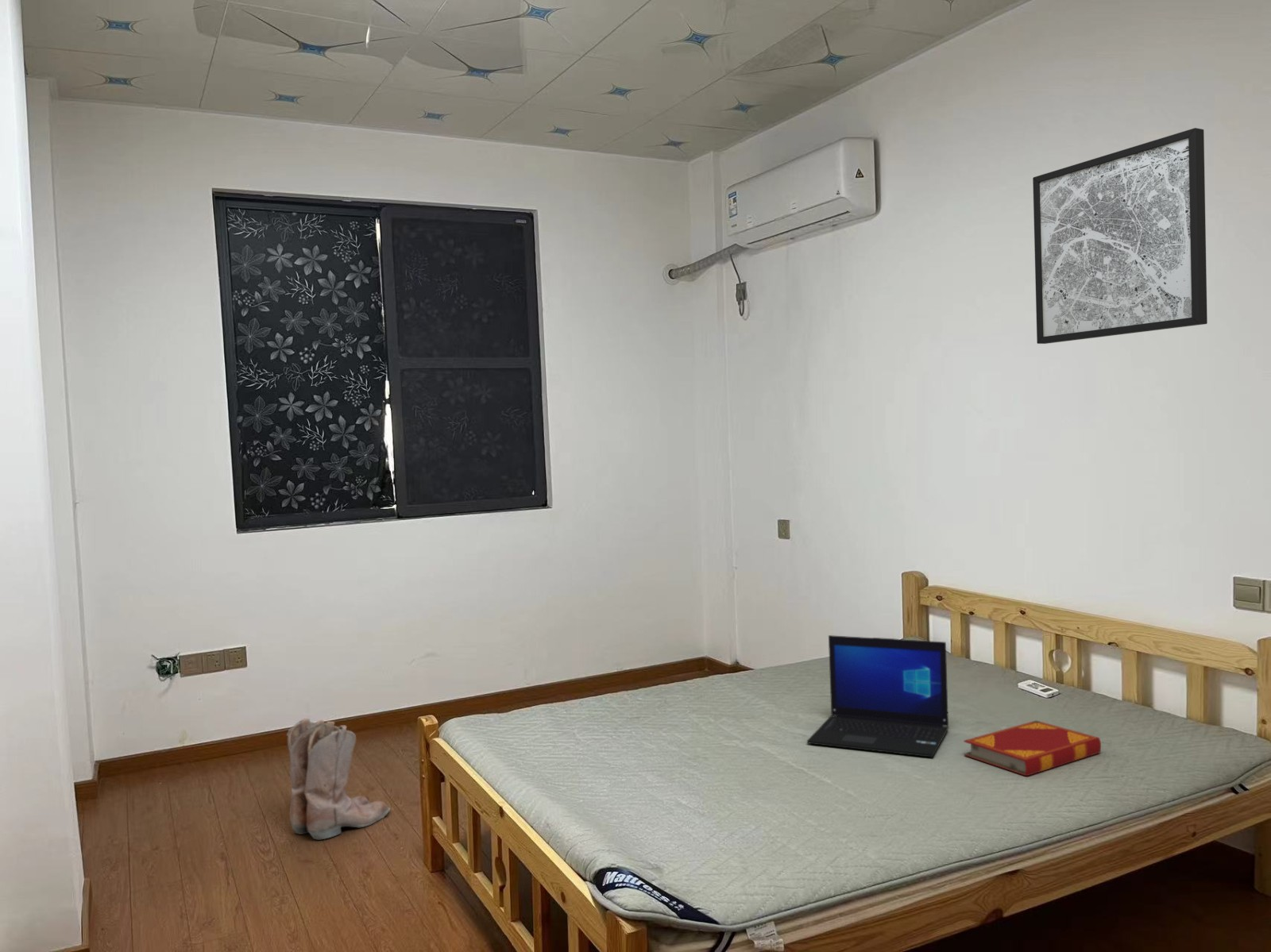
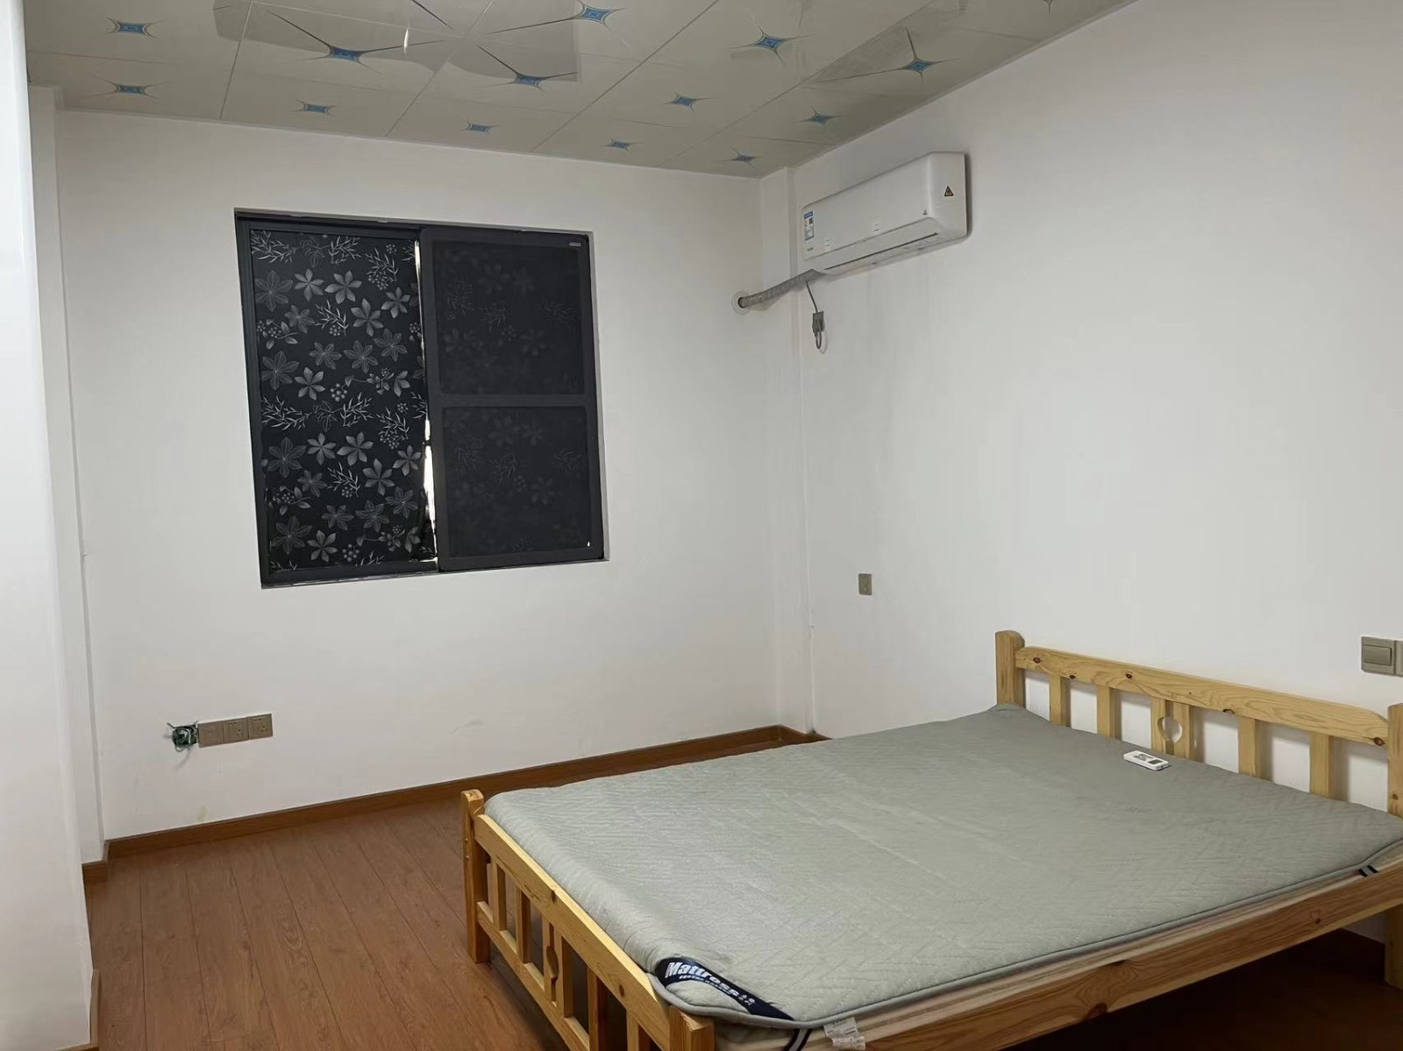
- wall art (1113, 245)
- boots (338, 769)
- laptop (877, 692)
- hardback book (1032, 746)
